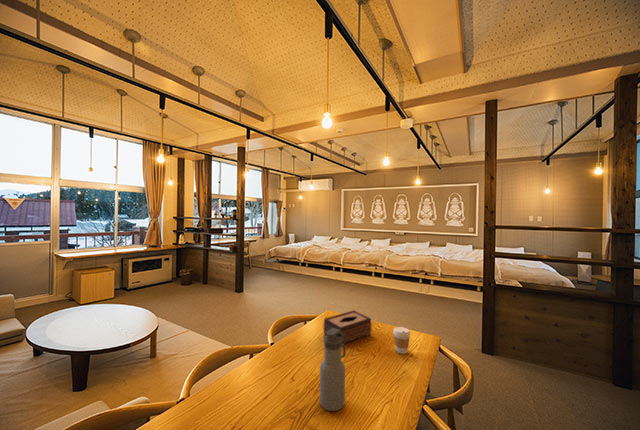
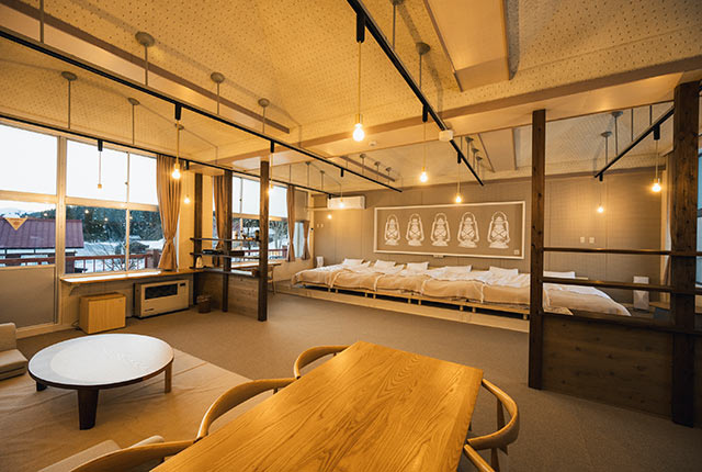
- coffee cup (401, 339)
- tissue box (347, 326)
- water bottle (332, 366)
